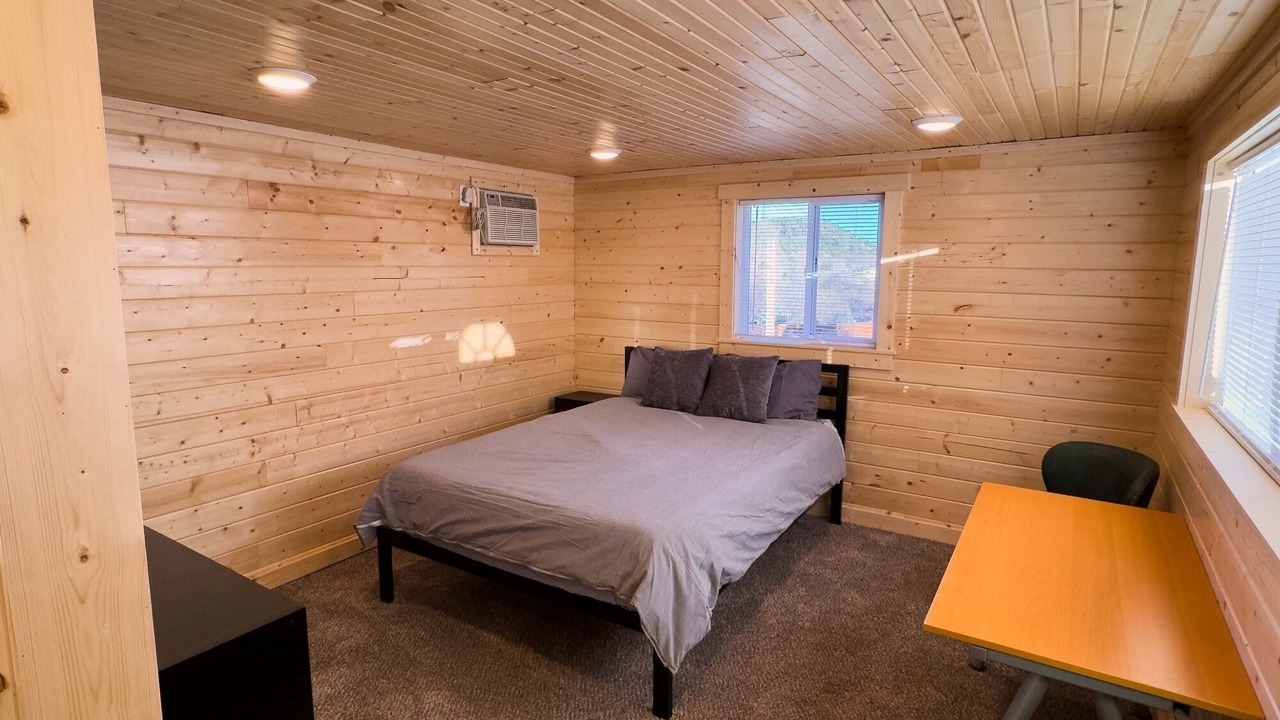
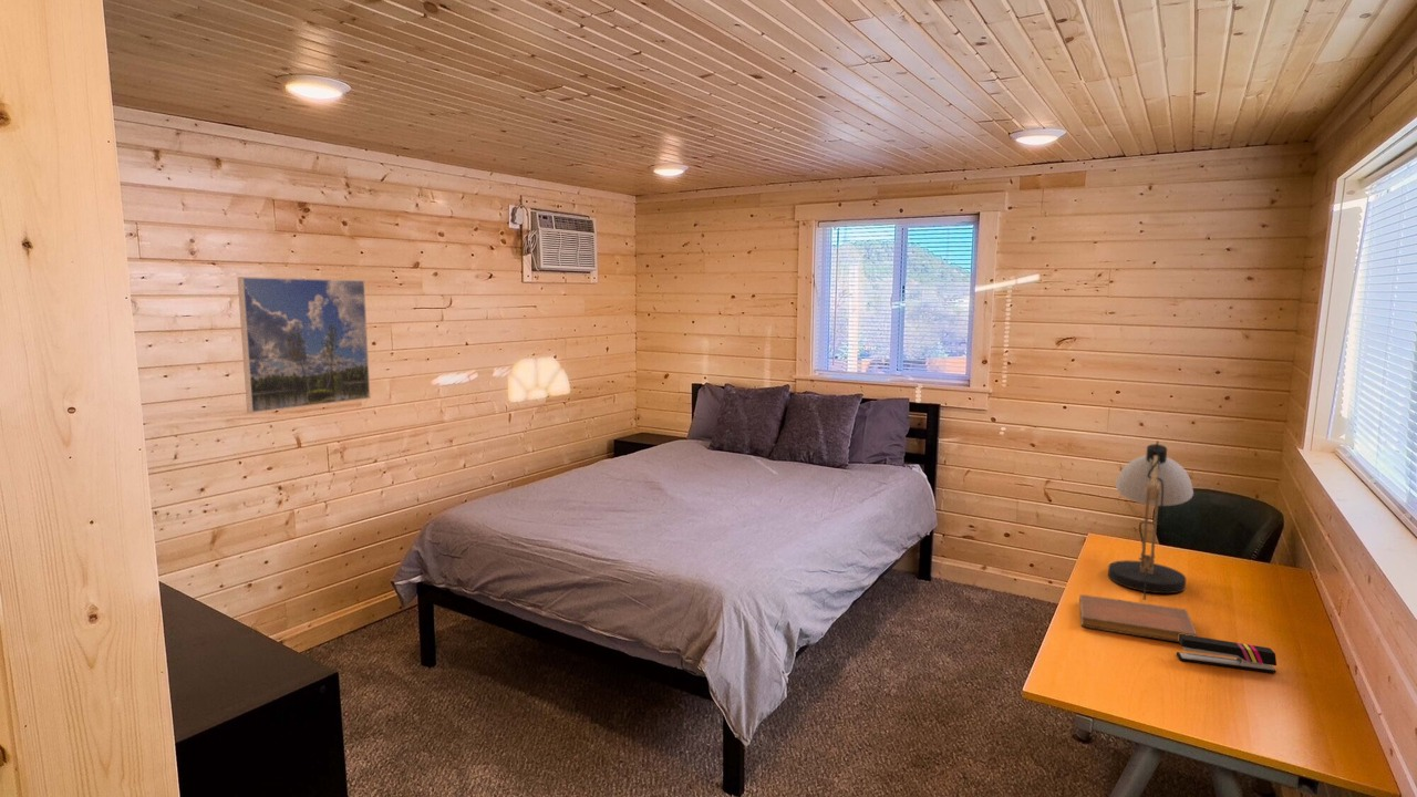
+ desk lamp (1148, 510)
+ stapler (1225, 652)
+ notebook (1134, 617)
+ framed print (309, 342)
